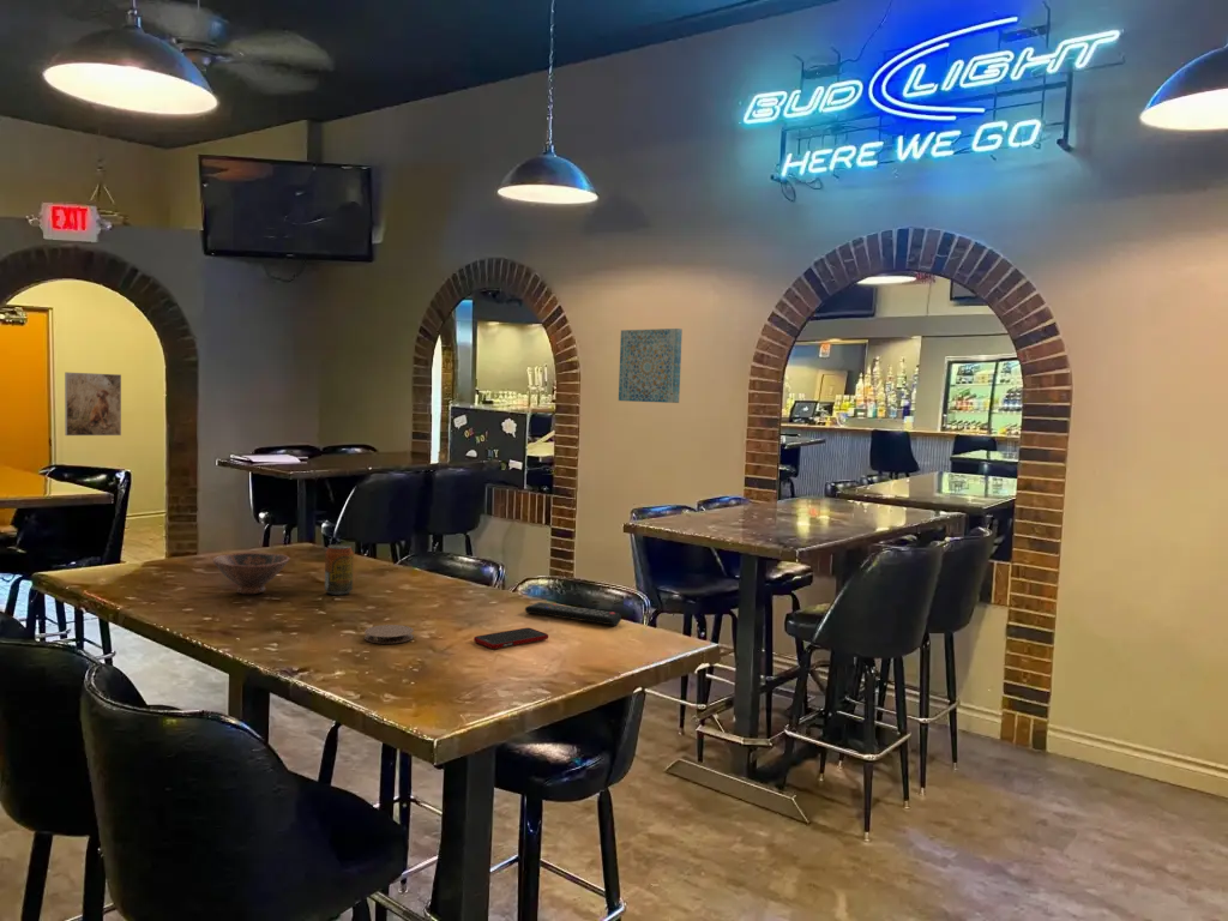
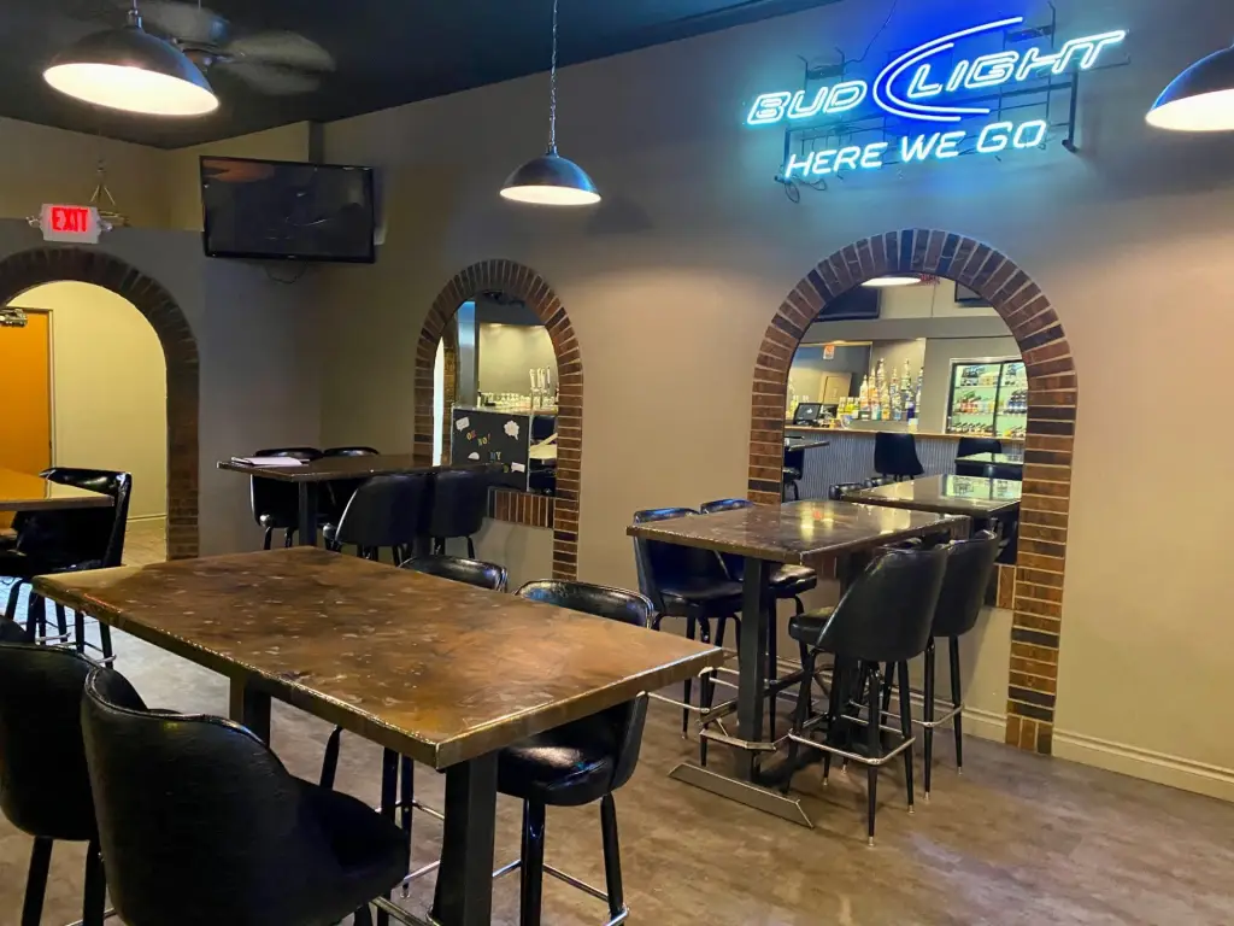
- remote control (572, 613)
- wall art (649, 366)
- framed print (94, 404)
- coaster (389, 633)
- cell phone (511, 638)
- bowl (251, 574)
- beverage can (338, 568)
